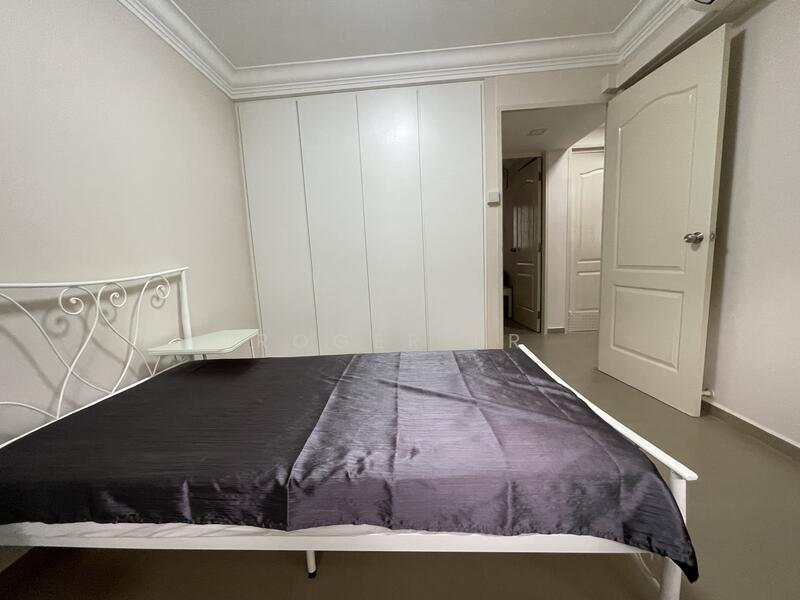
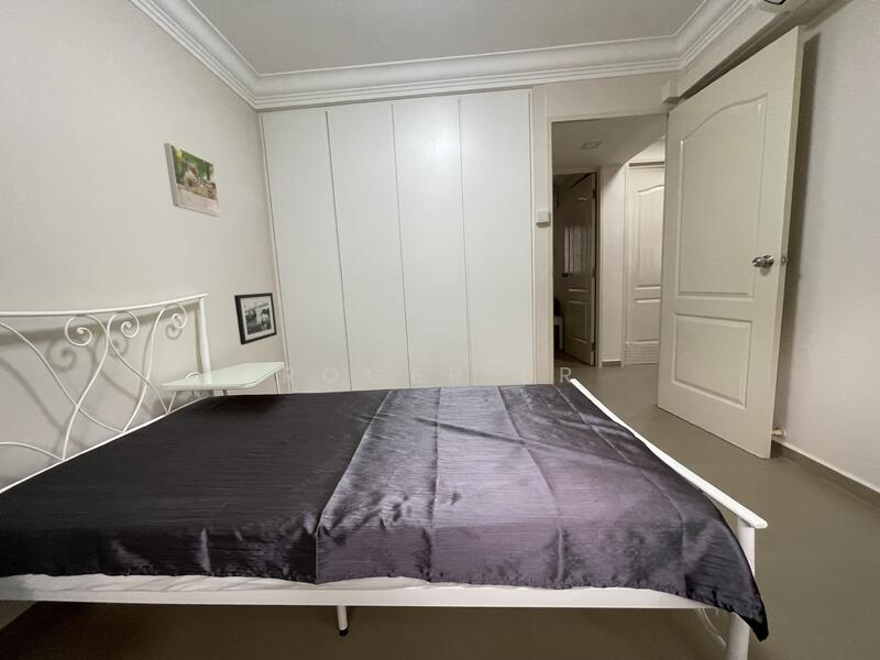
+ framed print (195, 183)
+ picture frame (257, 317)
